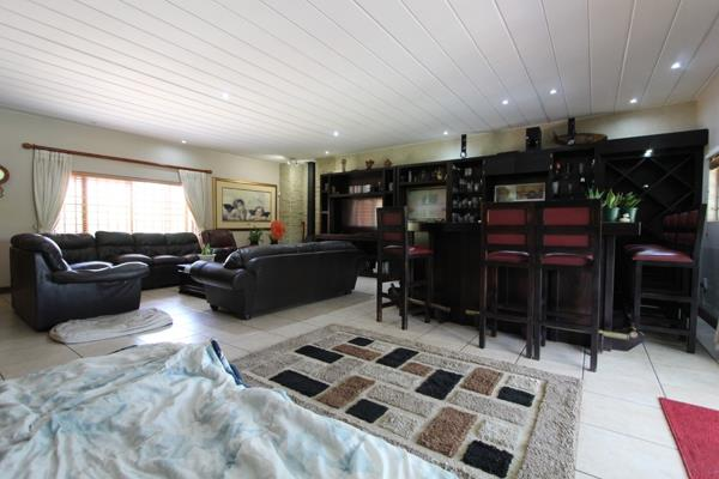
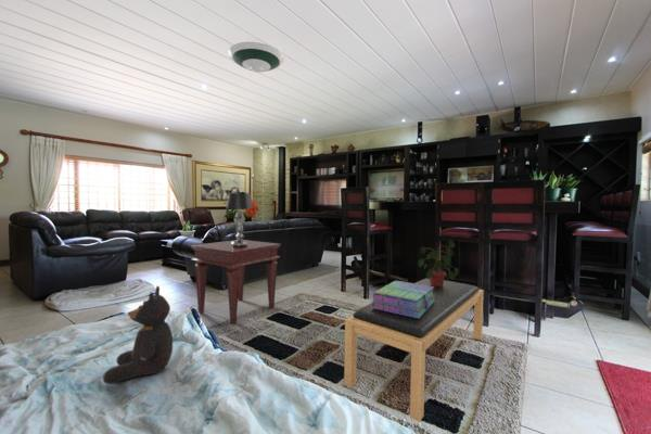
+ bench (424, 326)
+ stack of books (404, 296)
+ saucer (256, 63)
+ potted plant (439, 261)
+ side table (237, 277)
+ teddy bear (140, 330)
+ table lamp (239, 219)
